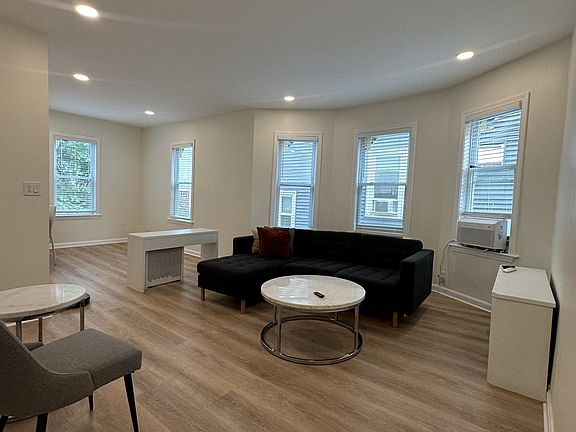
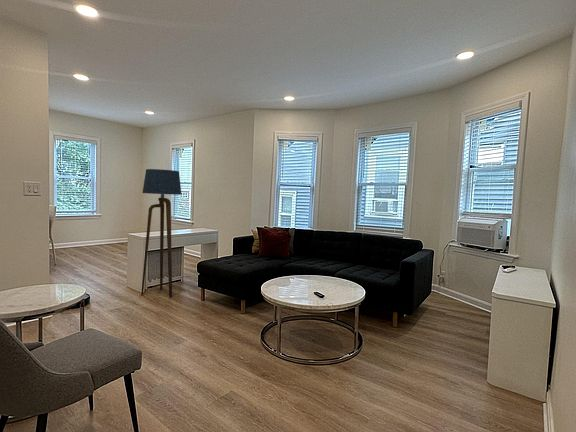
+ floor lamp (161, 233)
